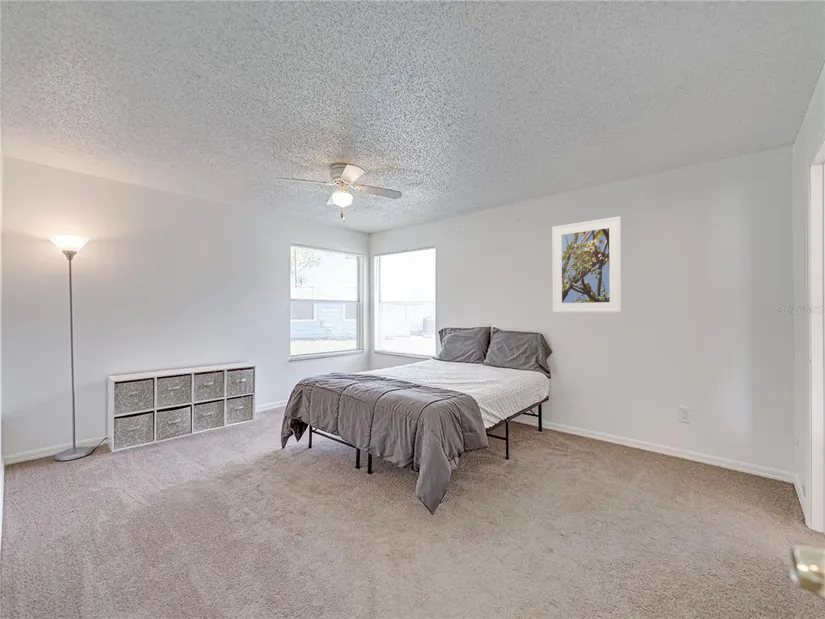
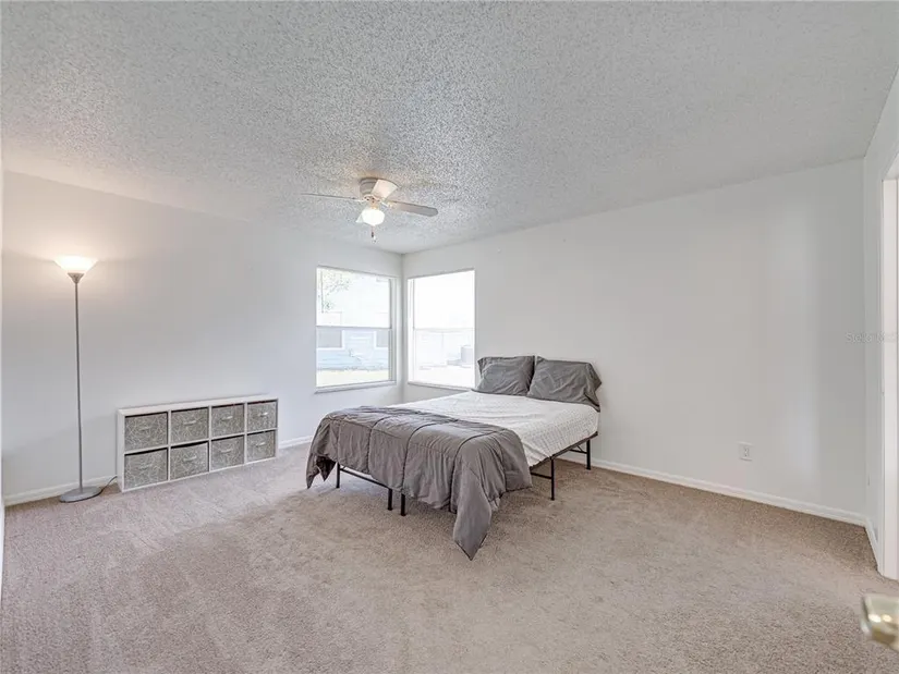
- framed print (584, 267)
